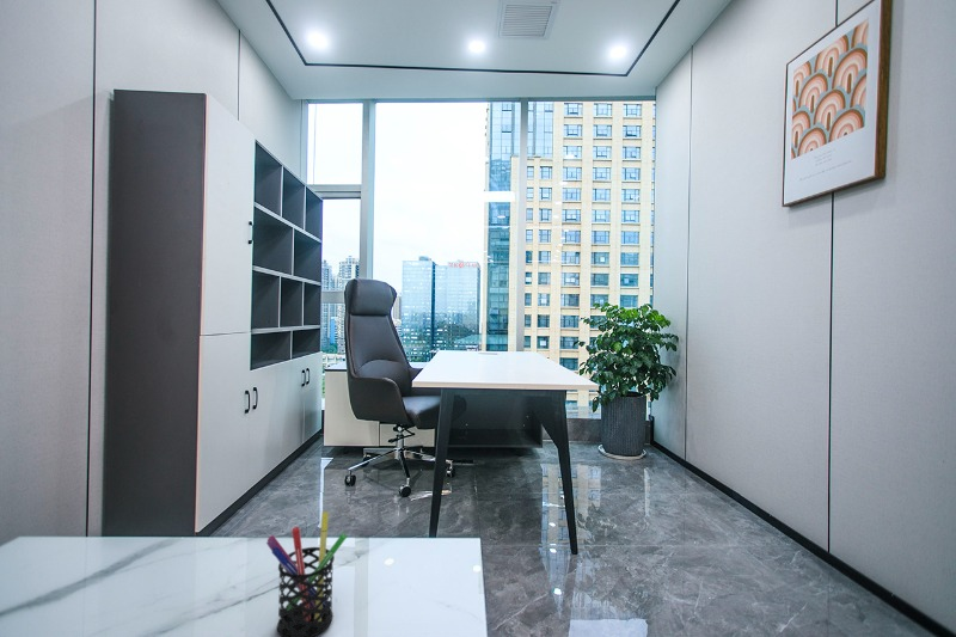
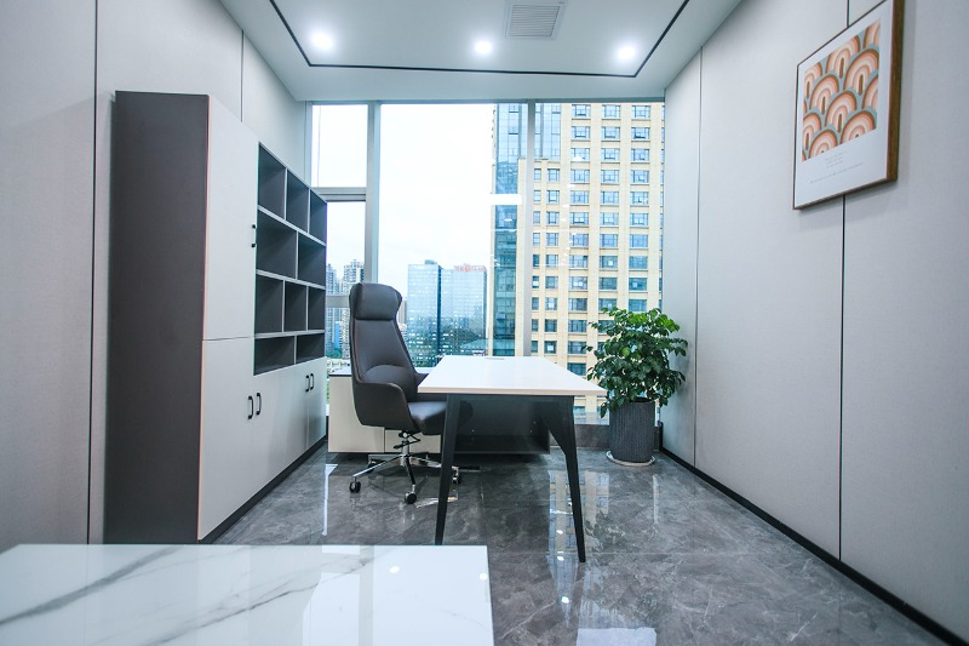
- pen holder (311, 572)
